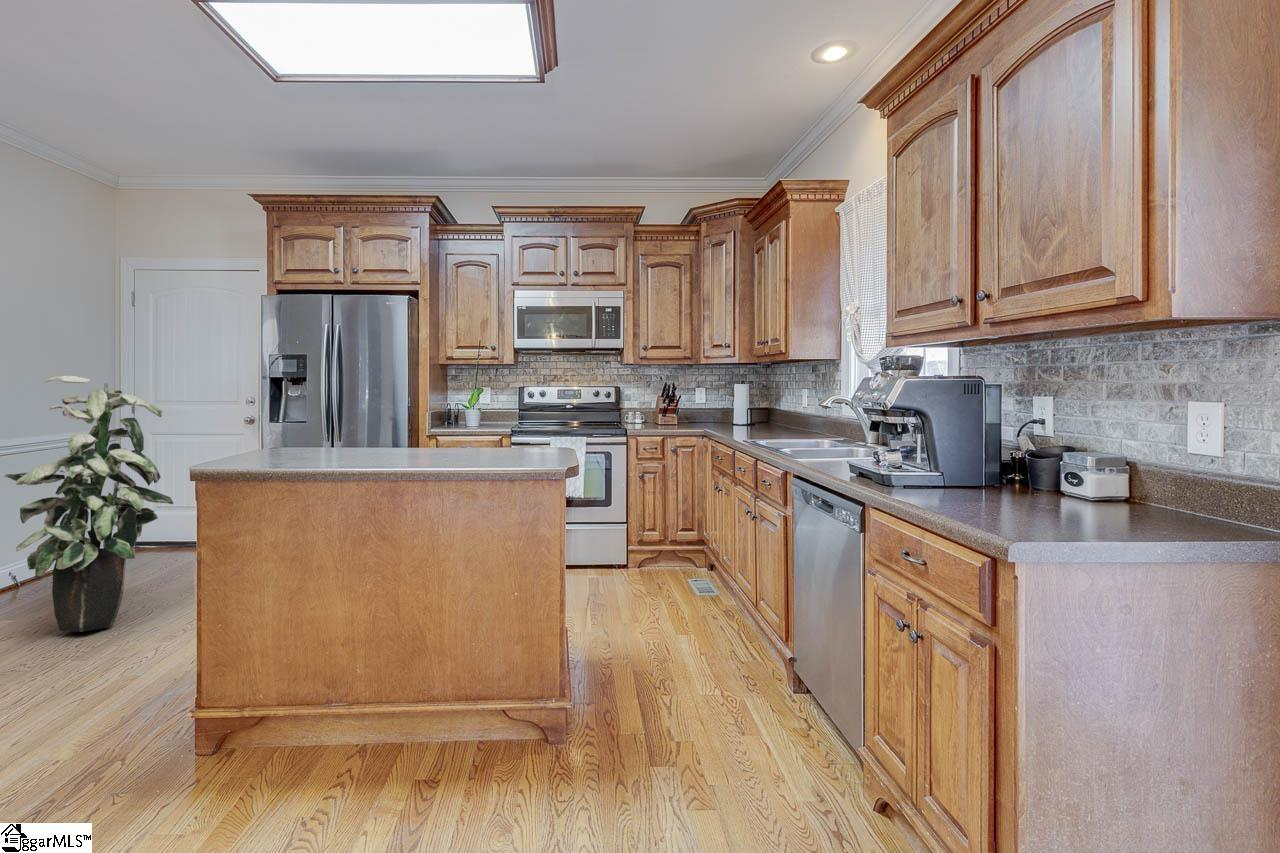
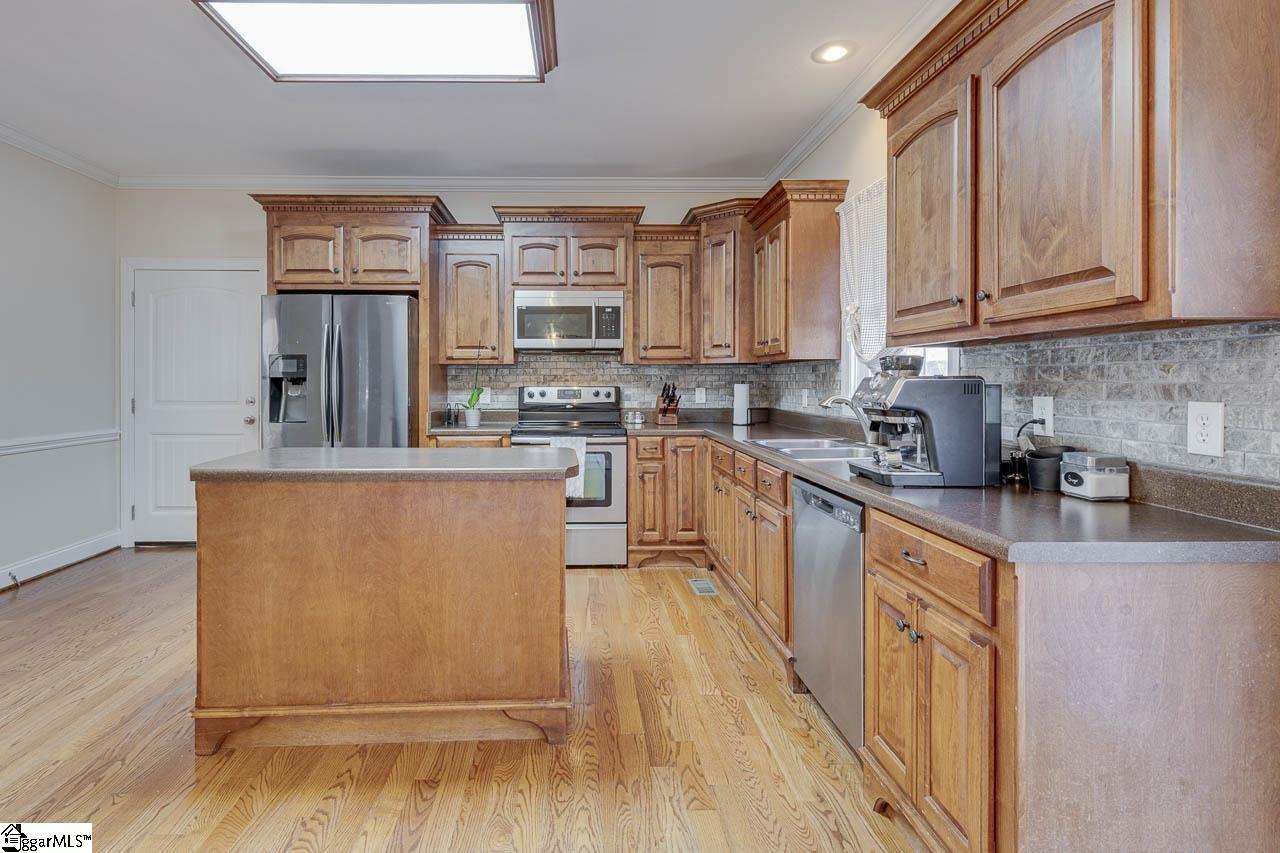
- indoor plant (88, 502)
